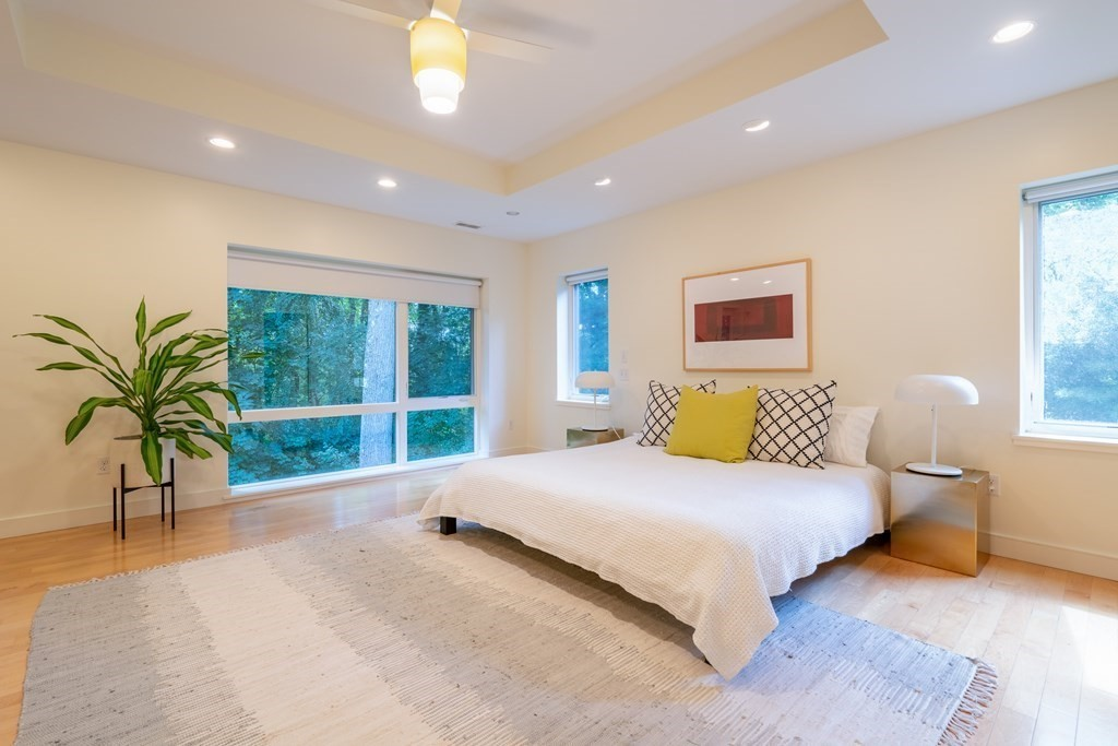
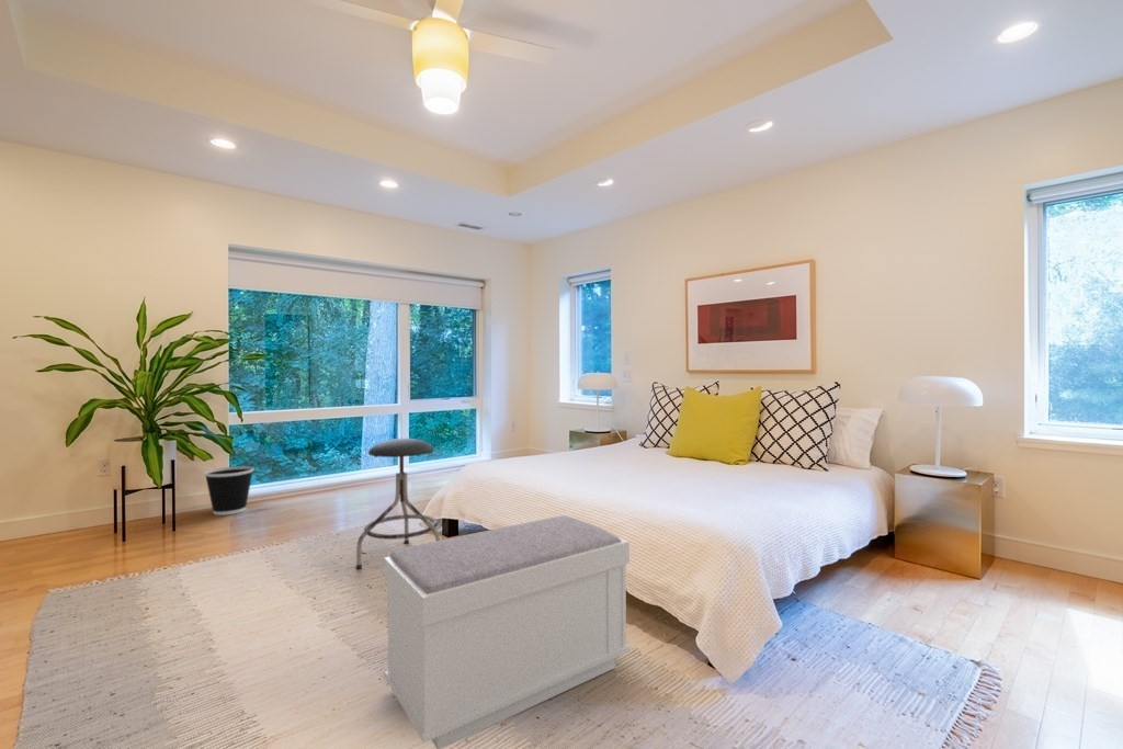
+ bench (511, 609)
+ stool (406, 498)
+ wastebasket (229, 490)
